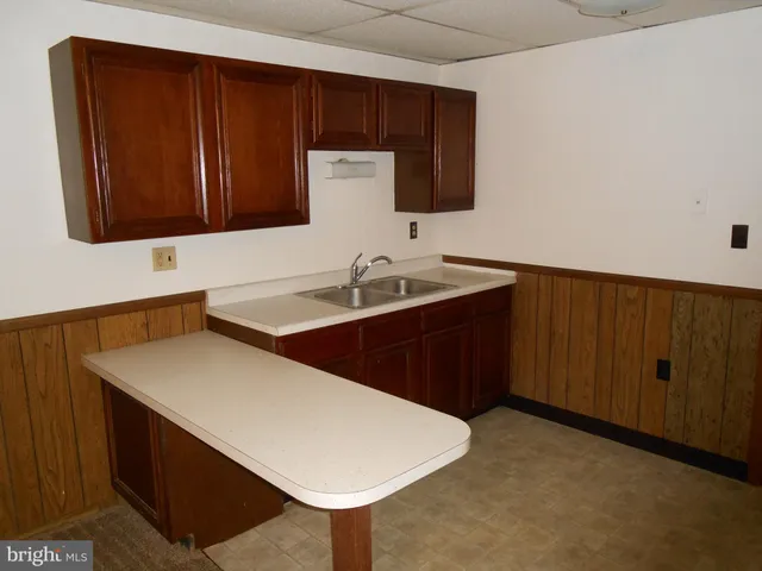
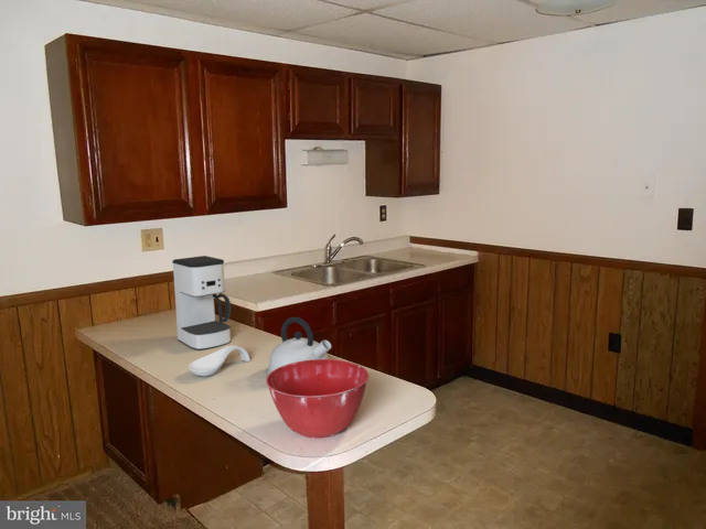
+ mixing bowl (318, 401)
+ spoon rest (218, 359)
+ coffee maker (206, 300)
+ kettle (300, 345)
